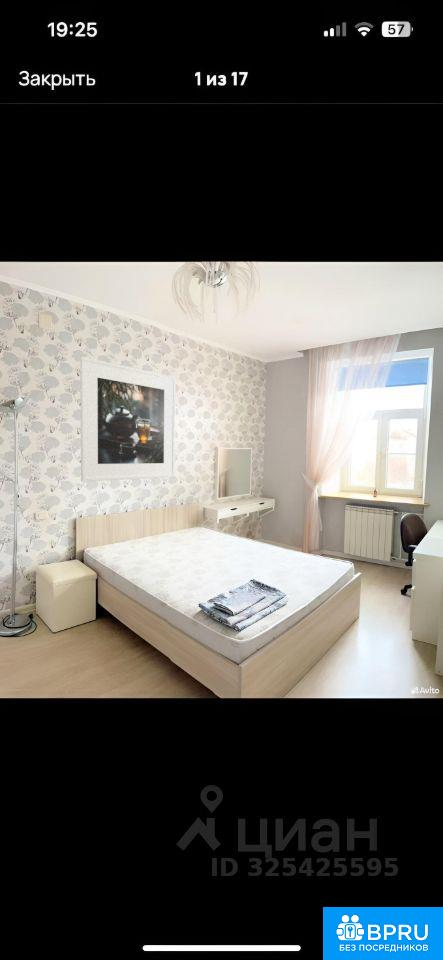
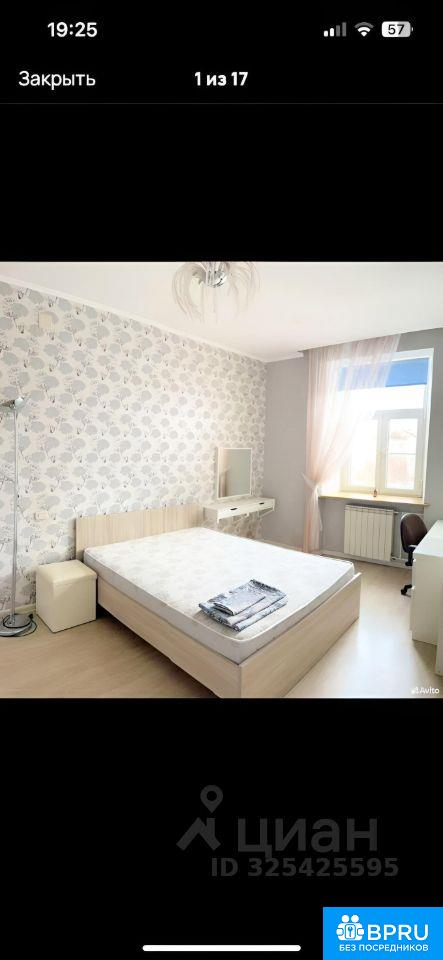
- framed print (133, 424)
